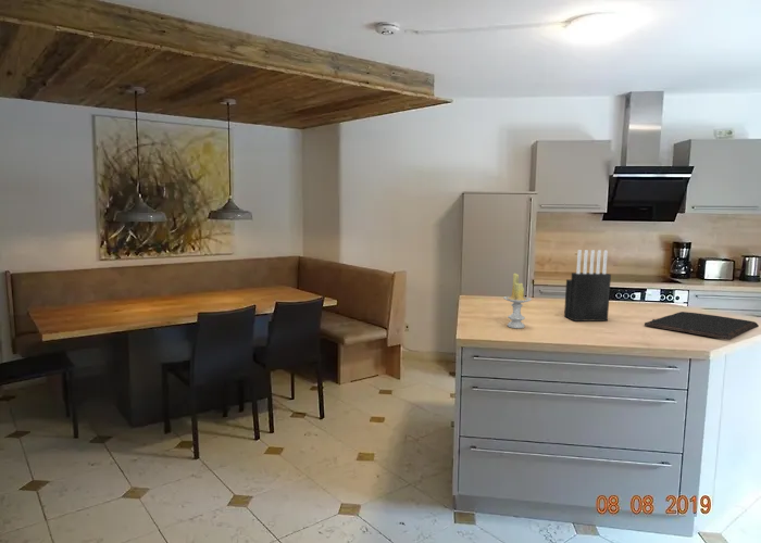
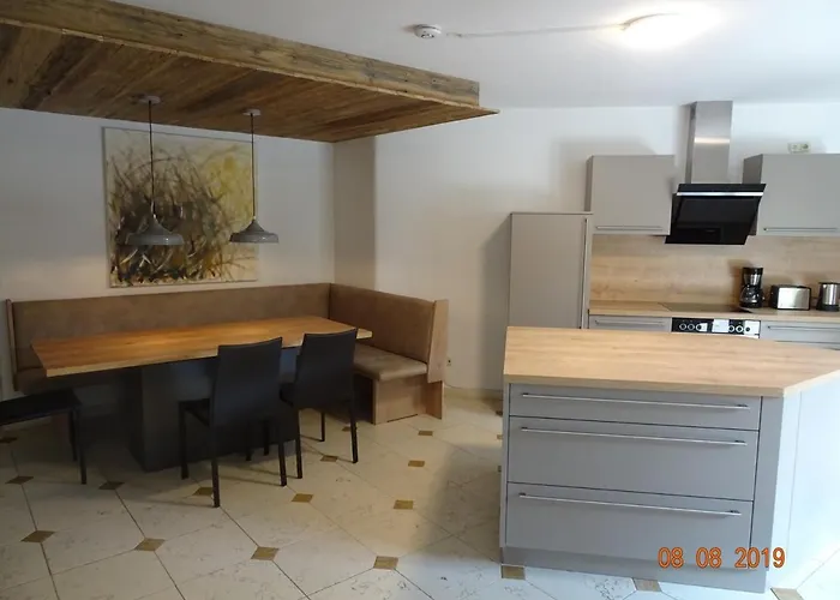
- cutting board (701, 323)
- knife block (586, 283)
- candle (516, 300)
